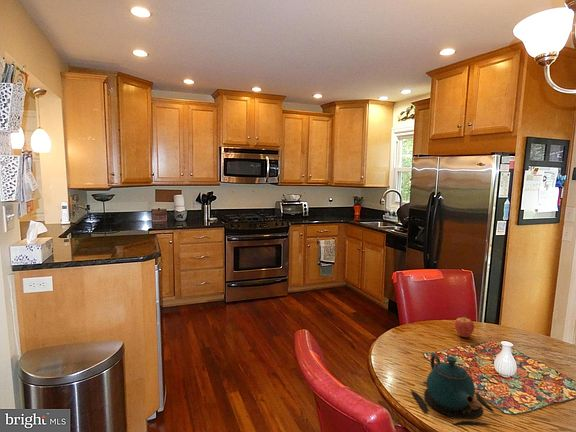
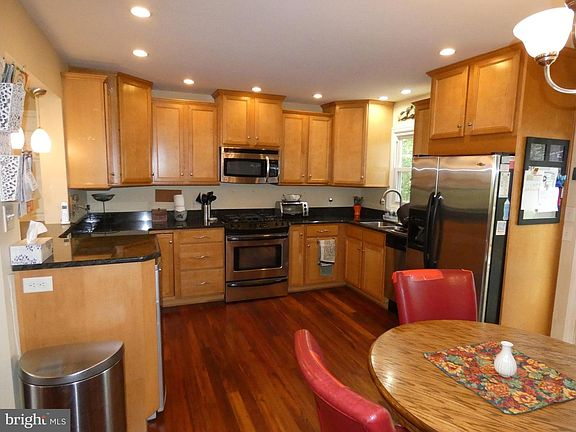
- fruit (464, 325)
- teapot (452, 379)
